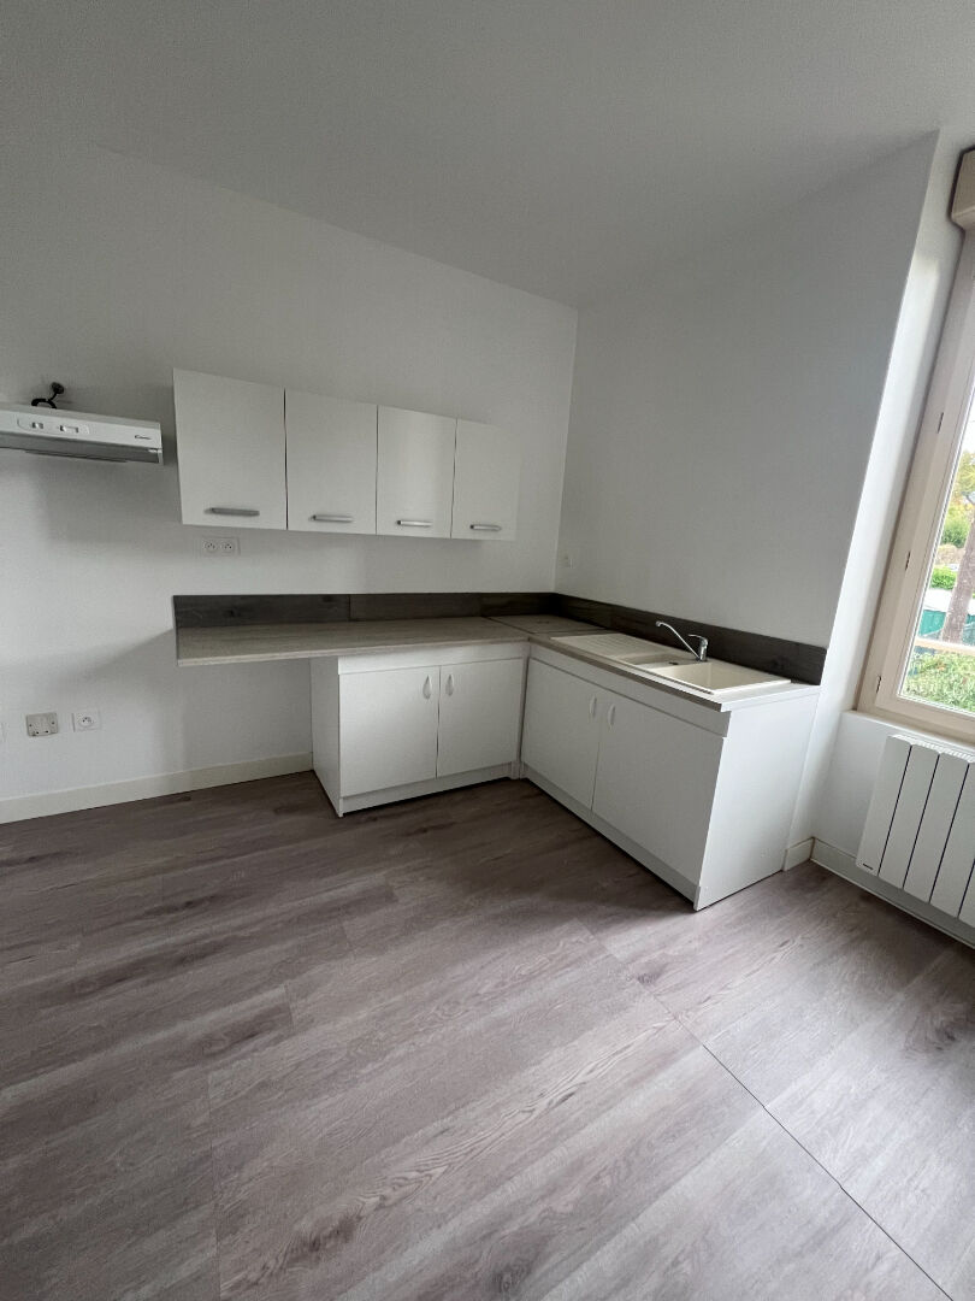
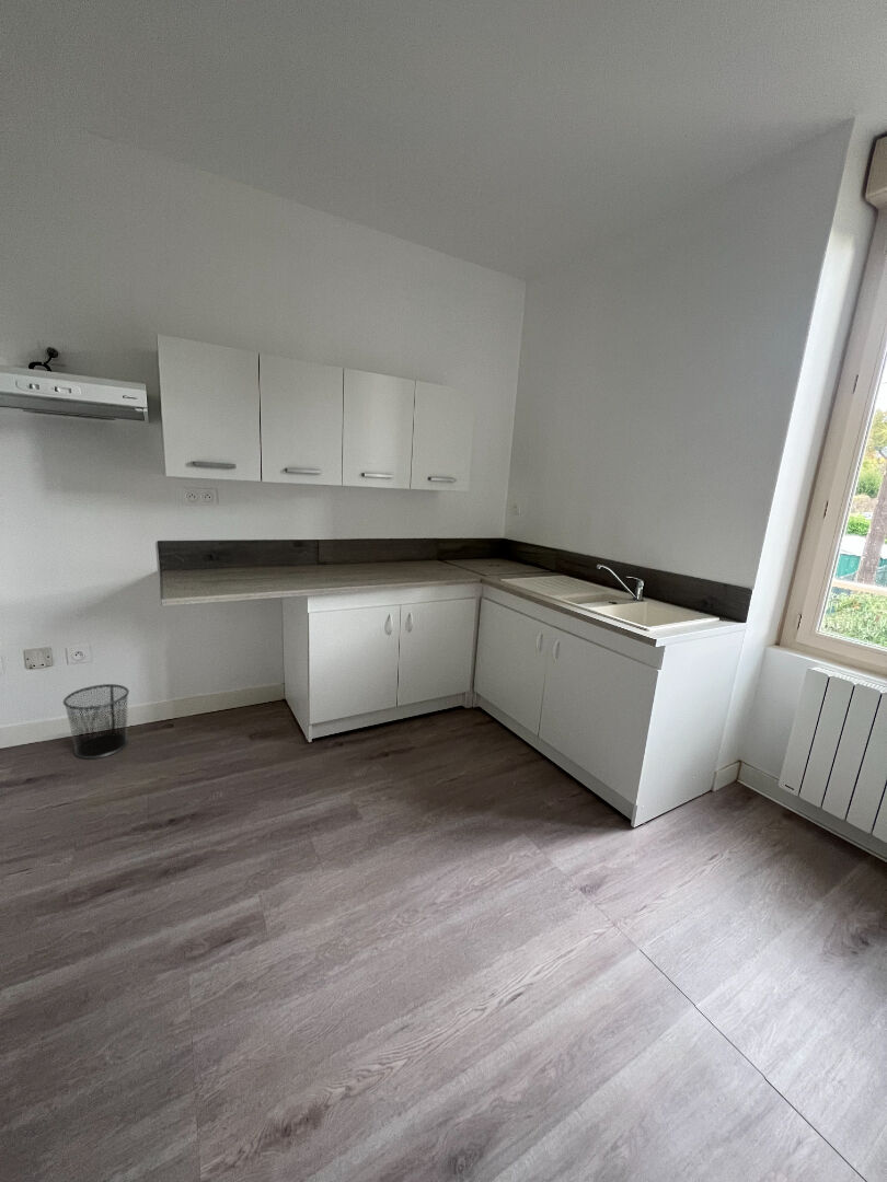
+ waste bin (99, 721)
